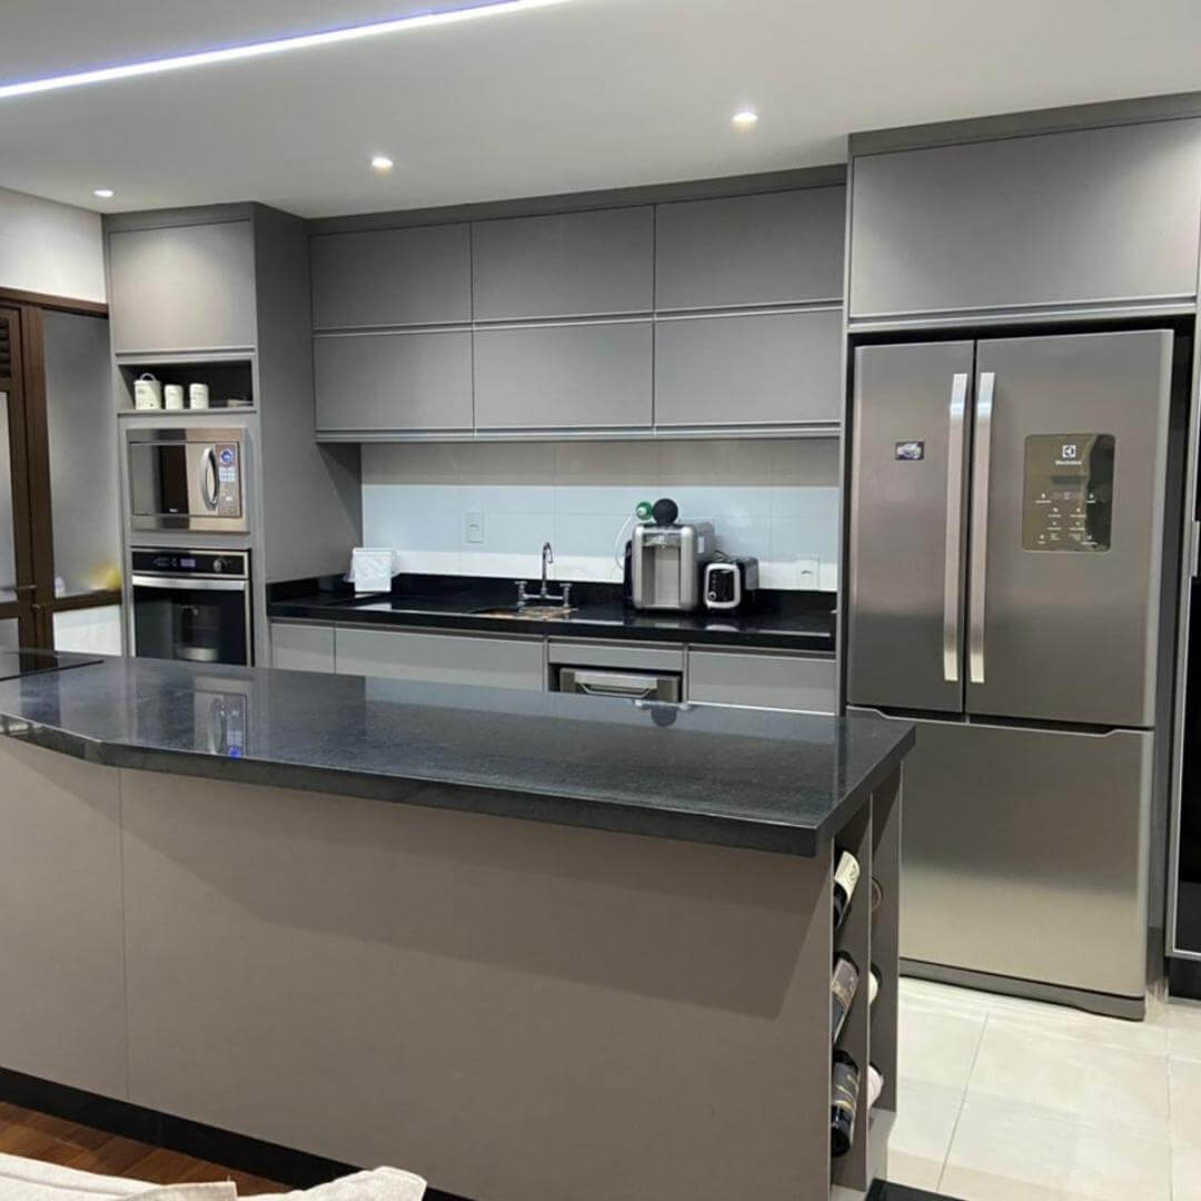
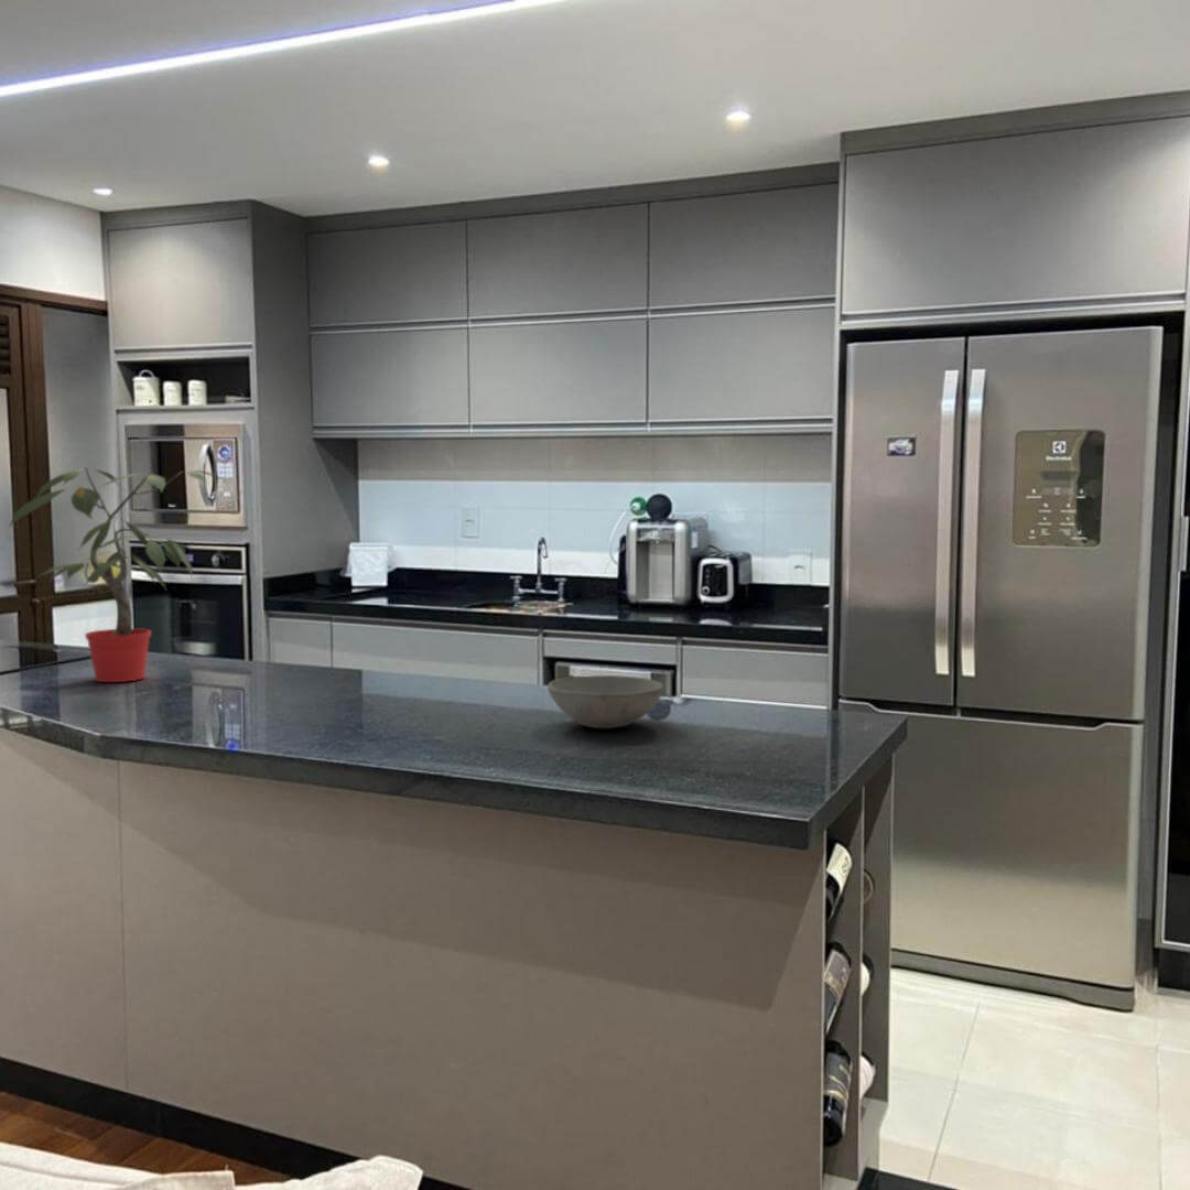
+ bowl (605, 704)
+ potted plant (119, 573)
